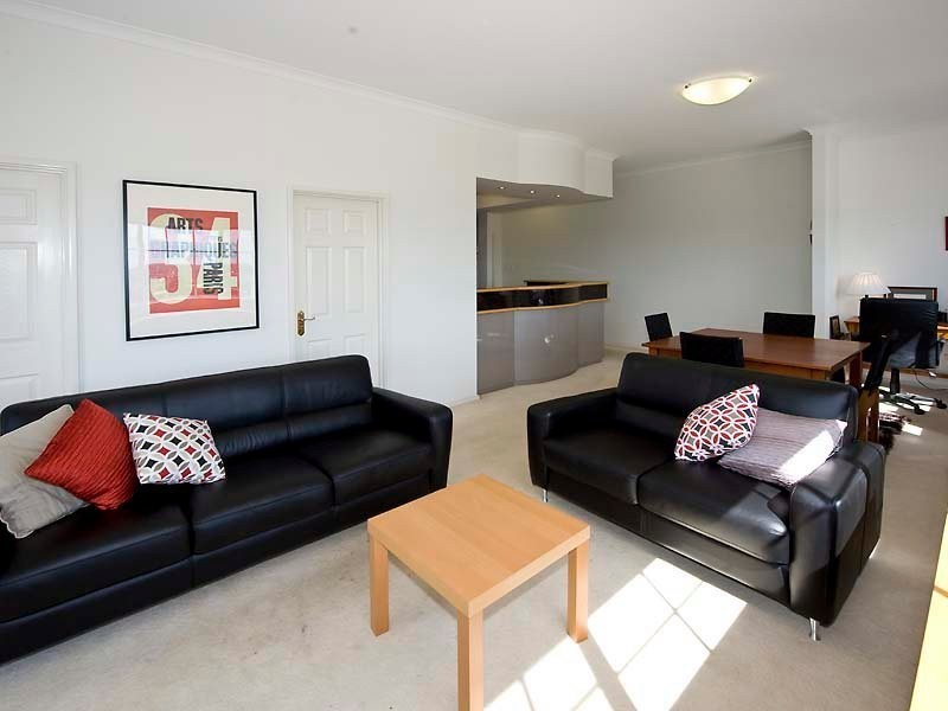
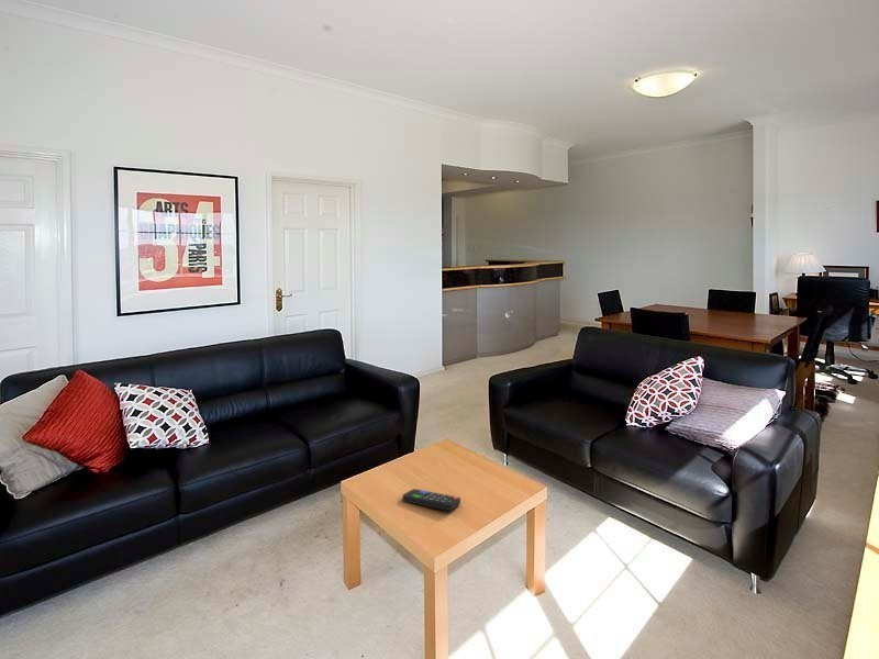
+ remote control (431, 499)
